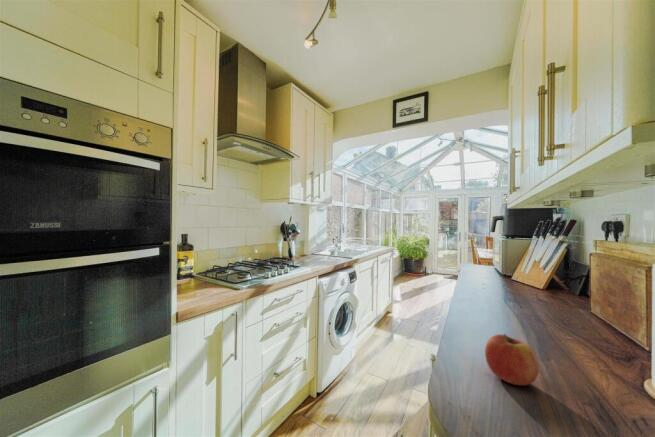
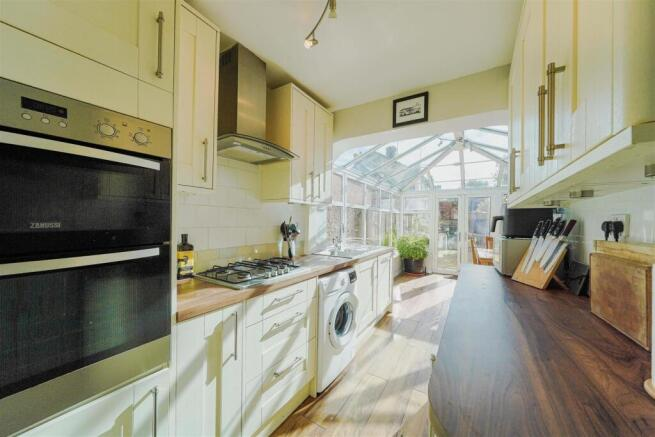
- fruit (510, 356)
